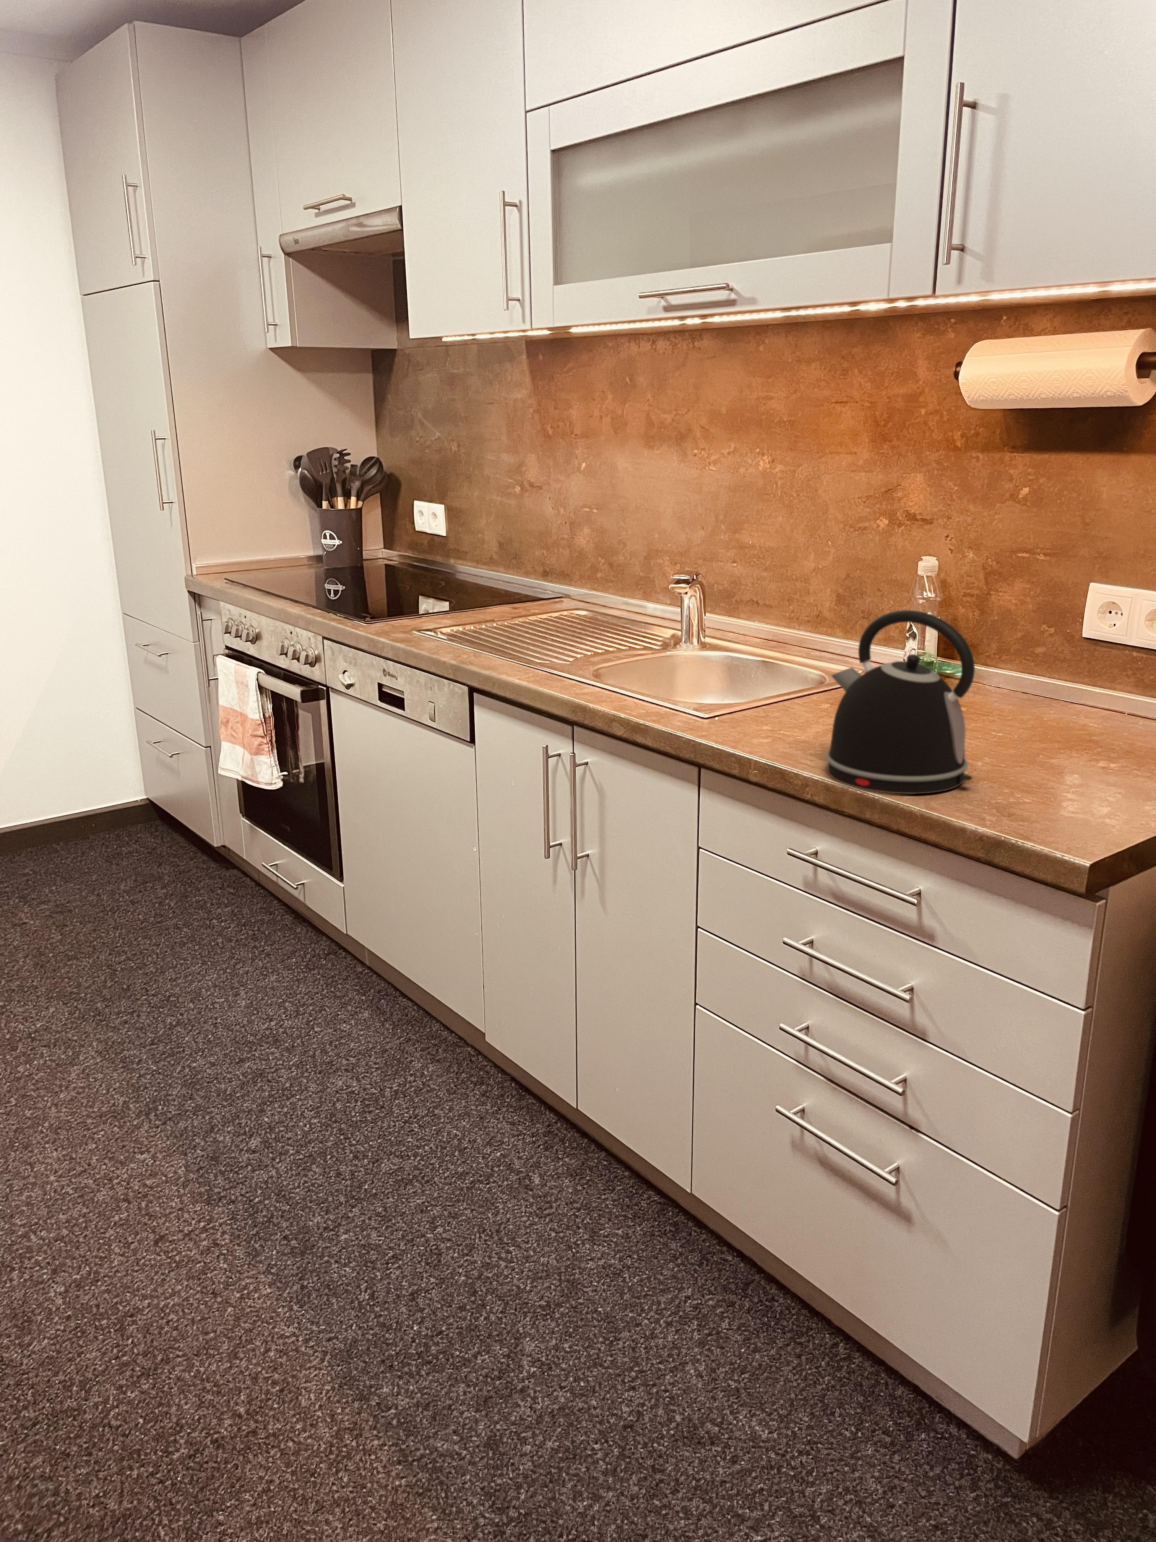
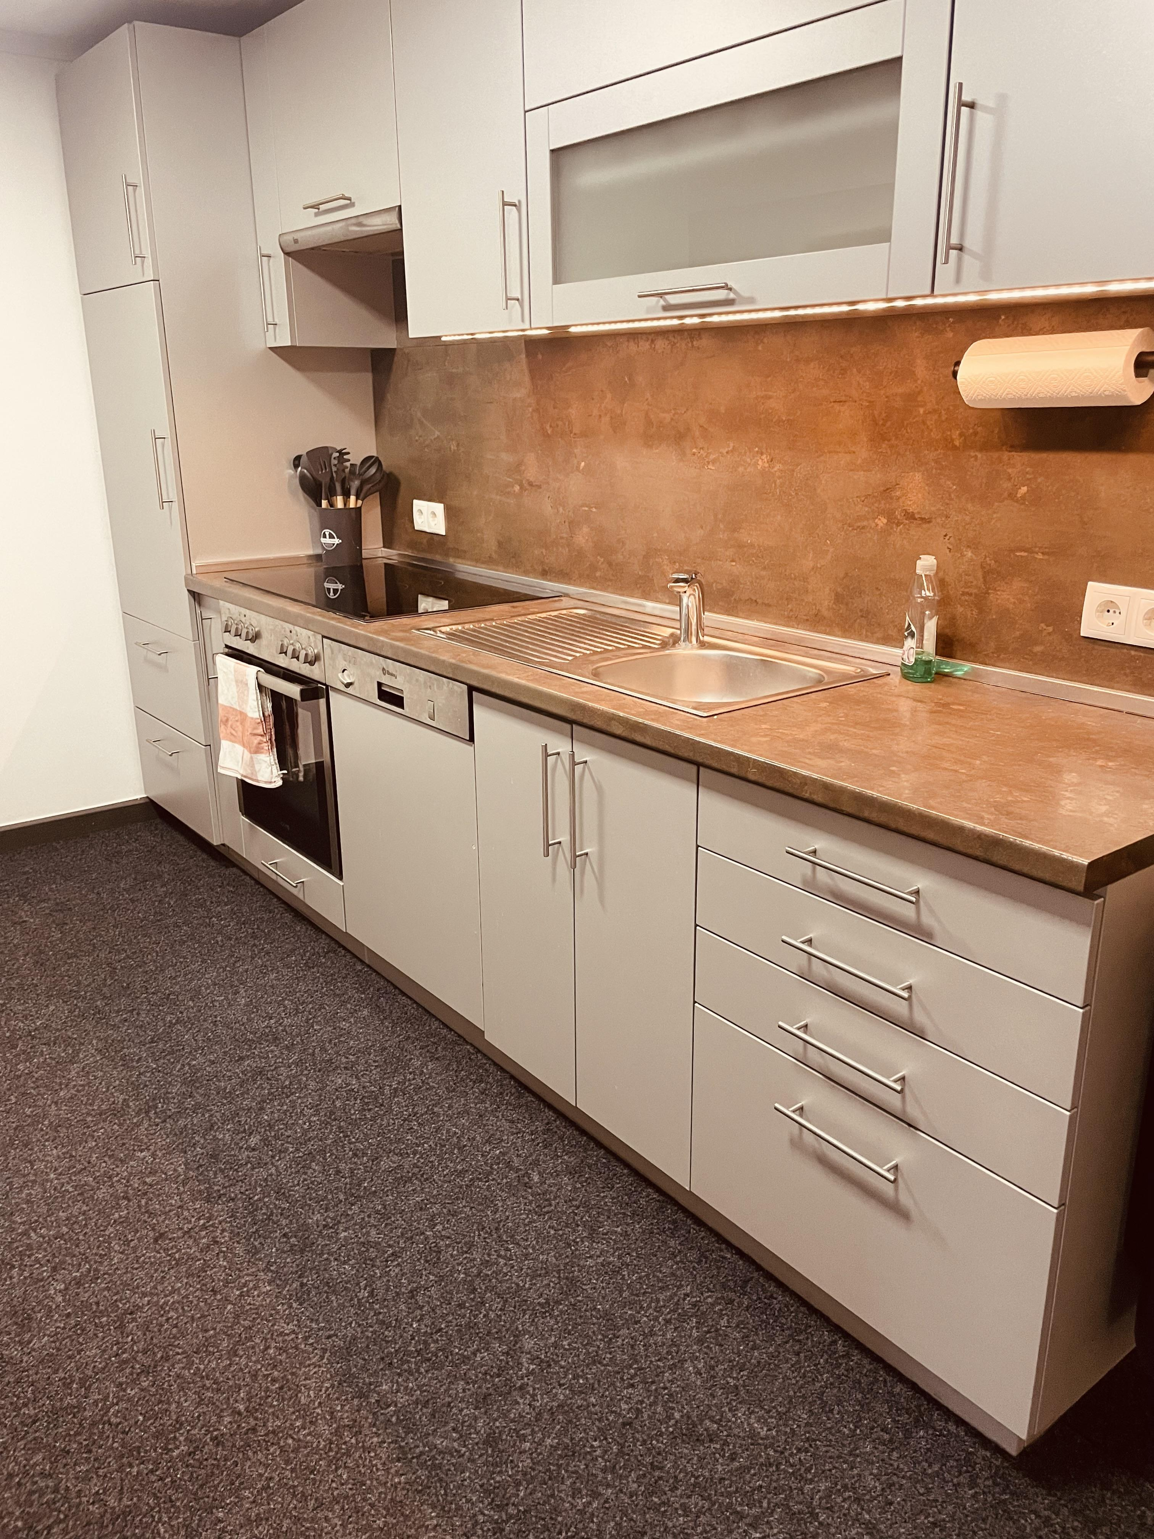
- kettle (902, 693)
